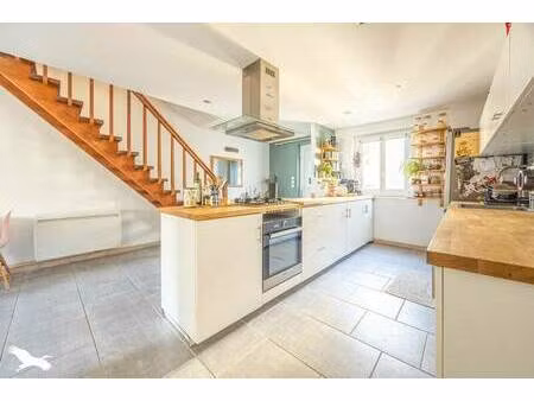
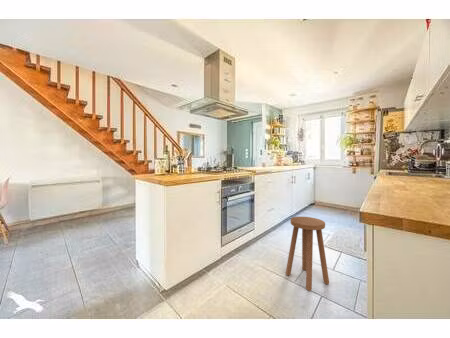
+ stool (306, 249)
